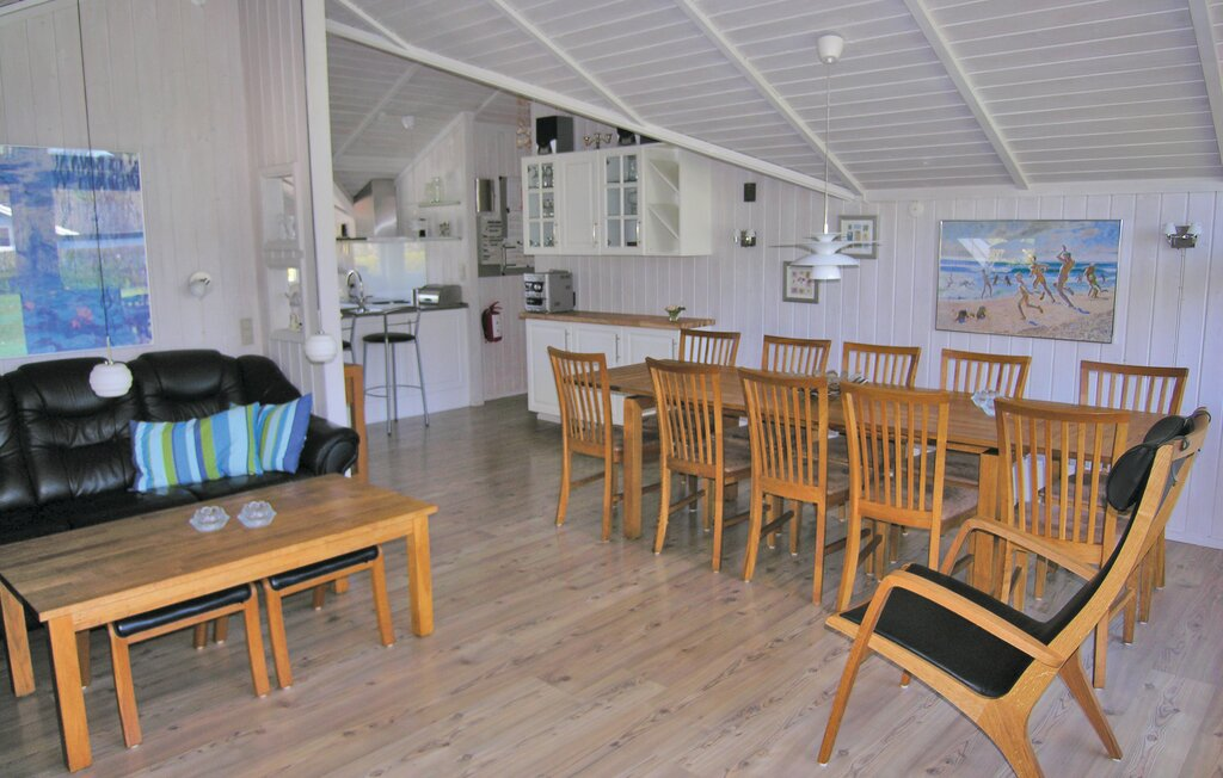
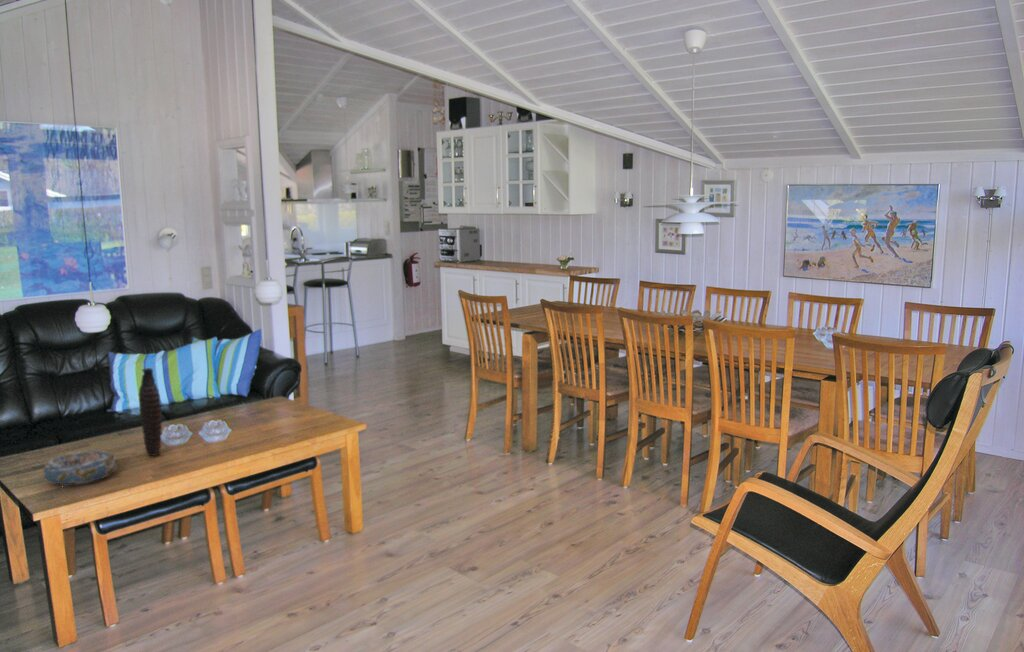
+ decorative vase (150, 411)
+ decorative bowl (81, 467)
